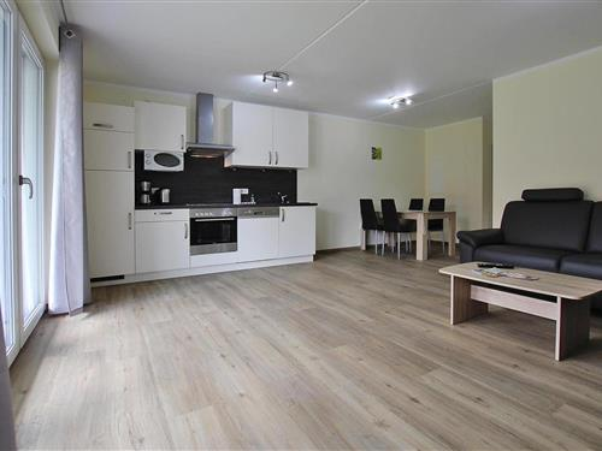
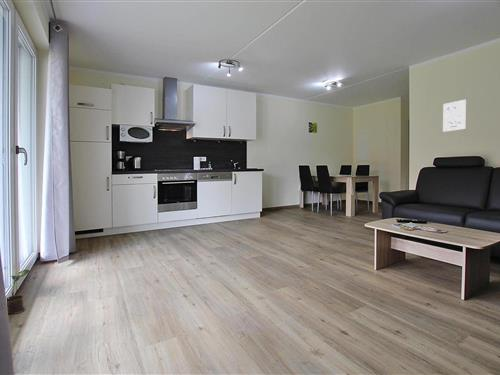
+ potted plant (13, 289)
+ wall art (454, 116)
